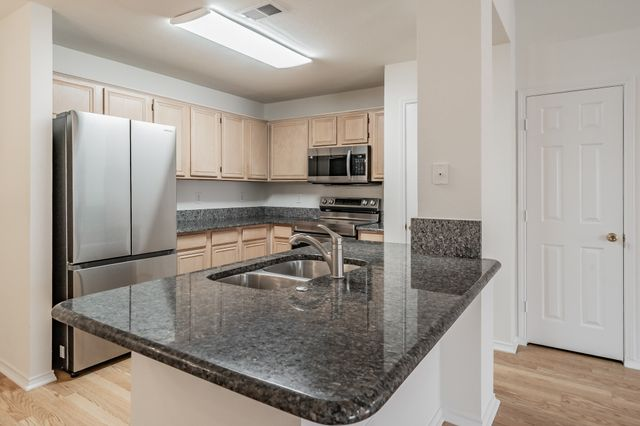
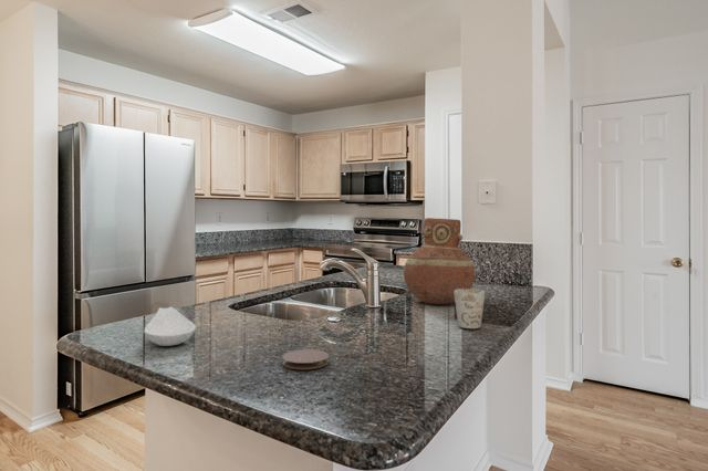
+ mug (470, 307)
+ vase (438, 260)
+ coaster (305, 358)
+ spoon rest (167, 324)
